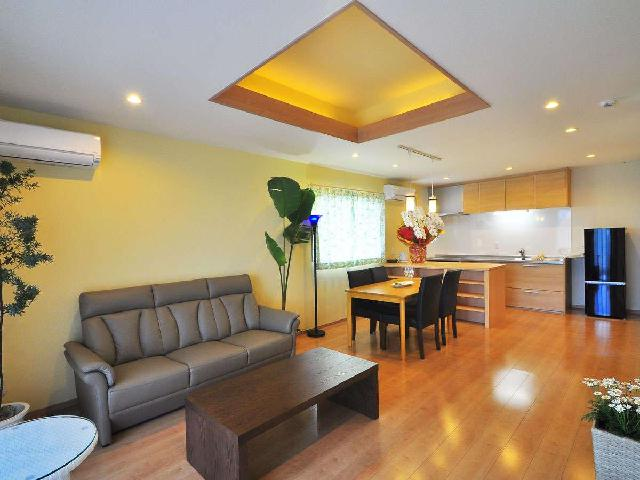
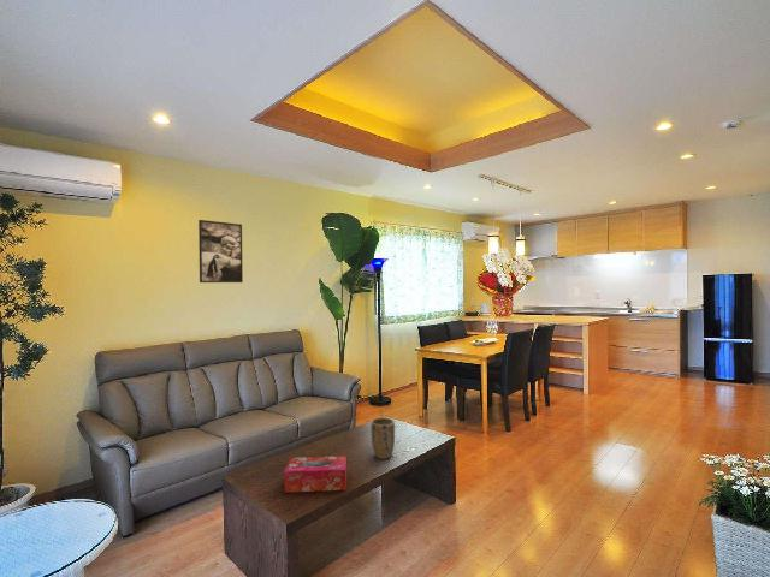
+ tissue box (316, 472)
+ plant pot (383, 438)
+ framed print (221, 252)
